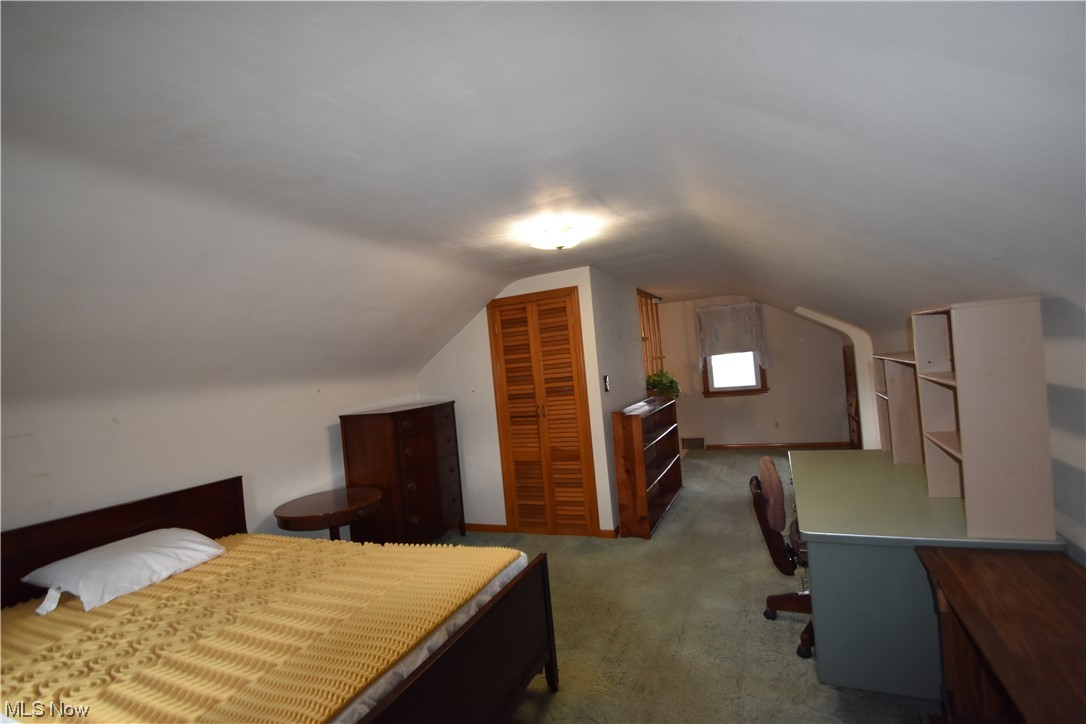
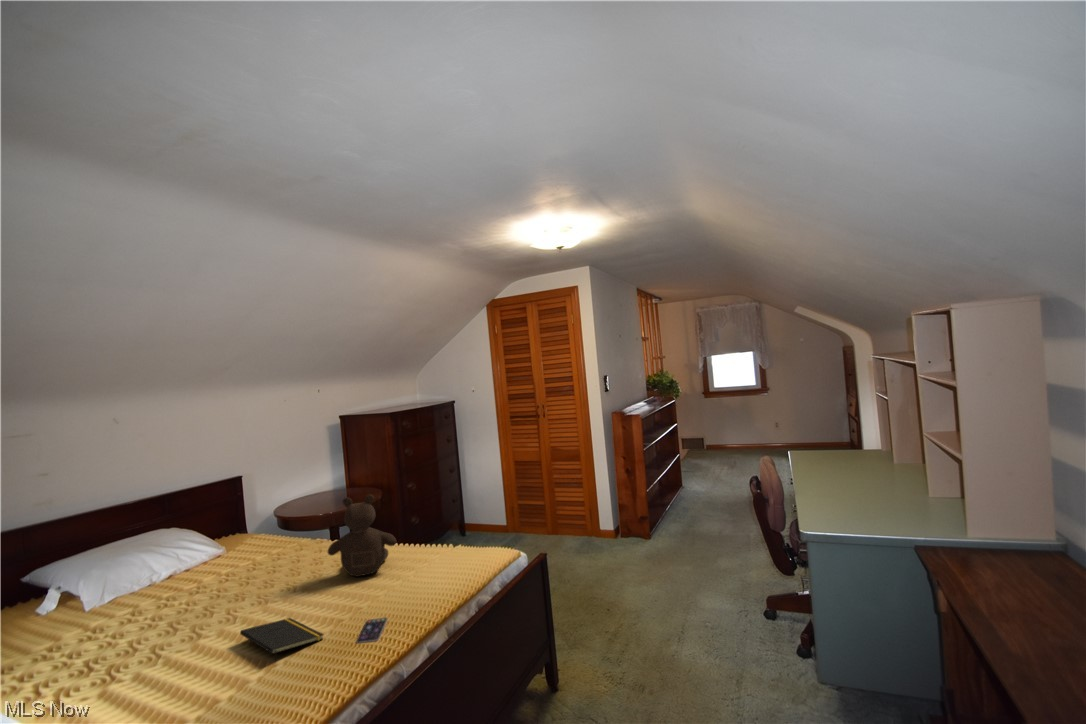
+ notepad (281, 634)
+ teddy bear (363, 531)
+ smartphone (372, 630)
